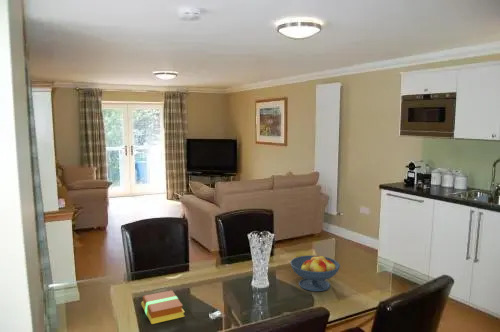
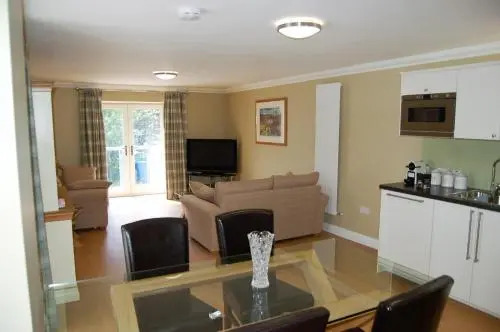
- book (162, 305)
- fruit bowl (314, 270)
